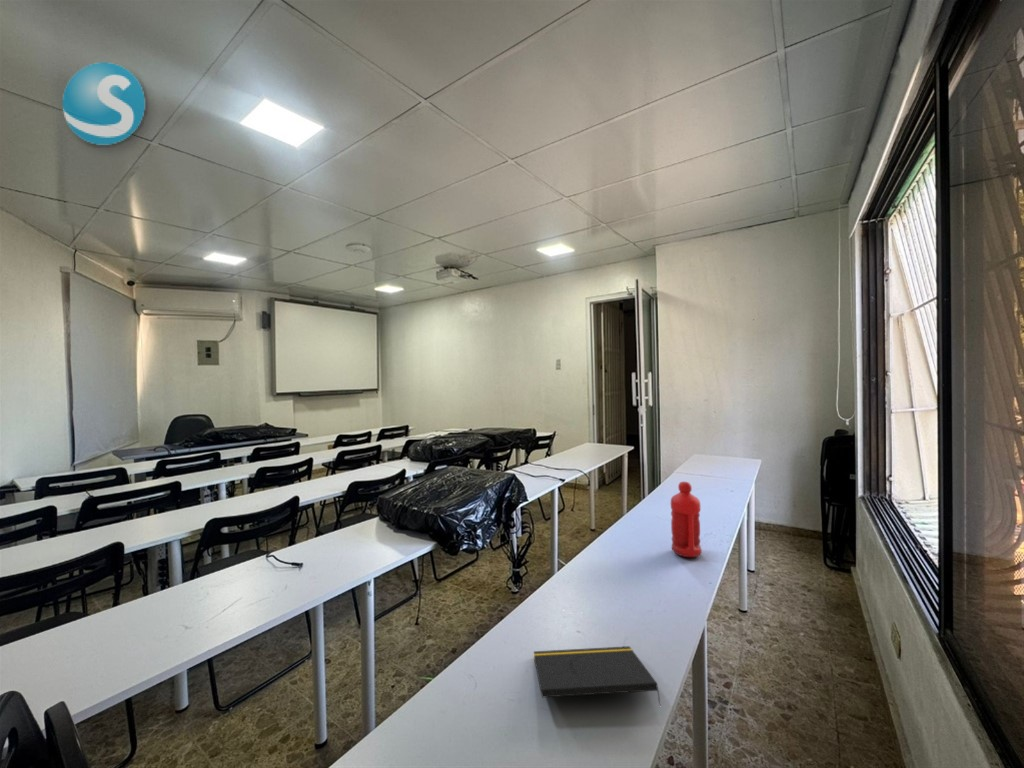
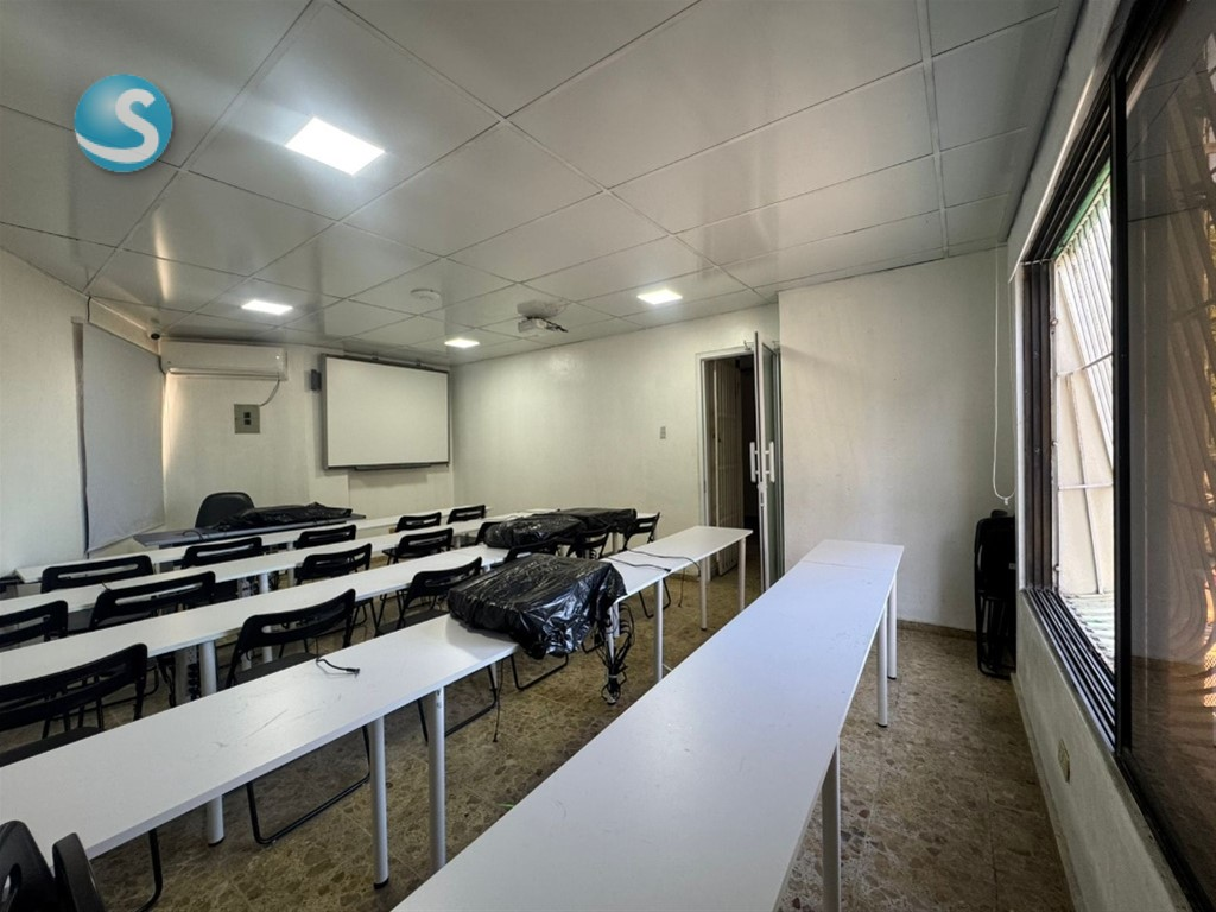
- water bottle (685, 518)
- notepad (590, 669)
